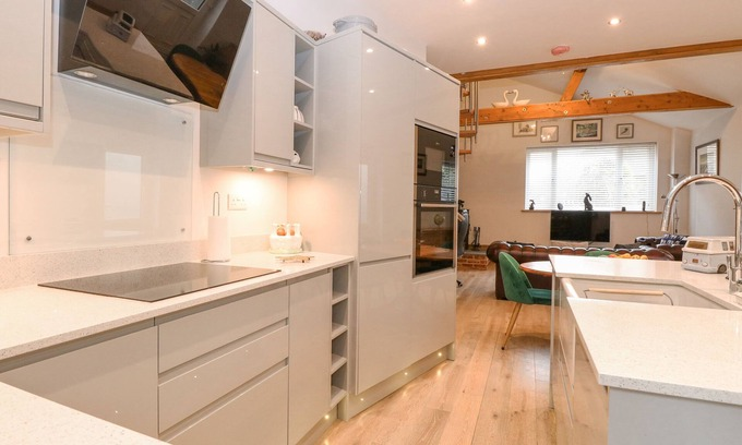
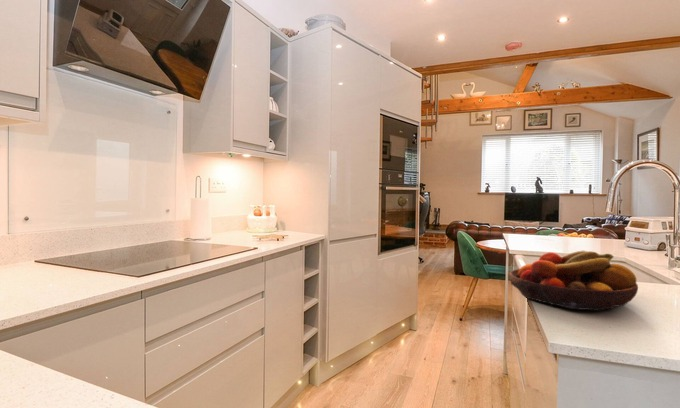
+ fruit bowl (567, 272)
